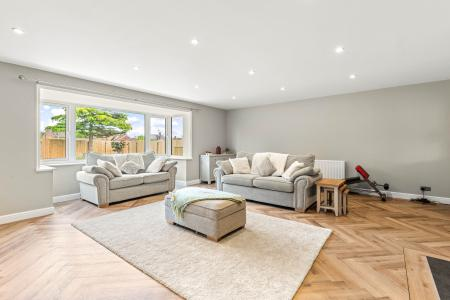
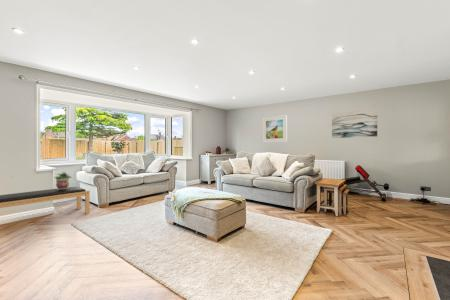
+ bench (37, 202)
+ potted plant (62, 180)
+ wall art (353, 124)
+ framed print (274, 129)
